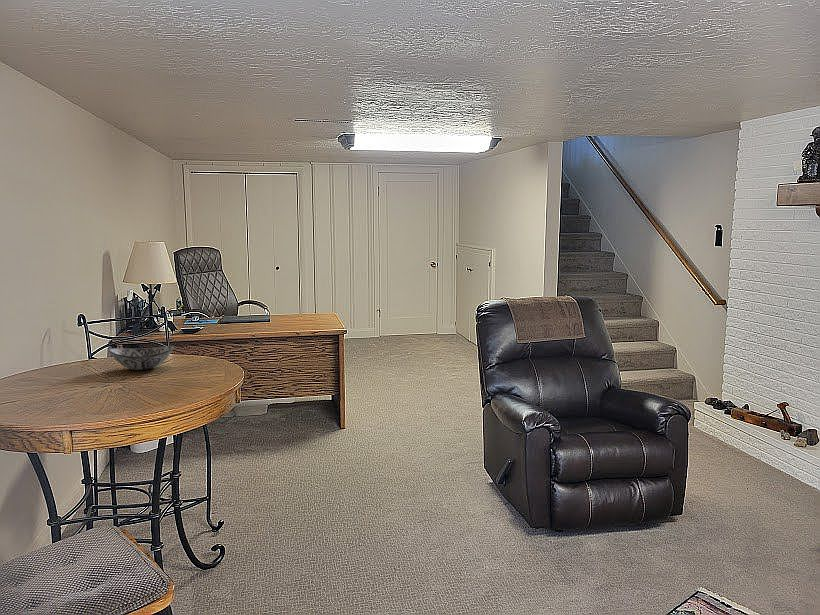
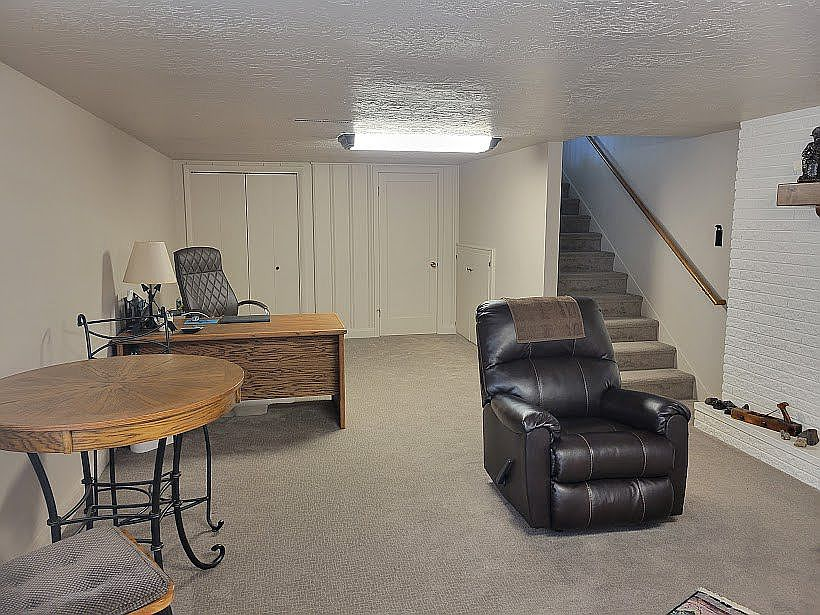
- decorative bowl (142, 358)
